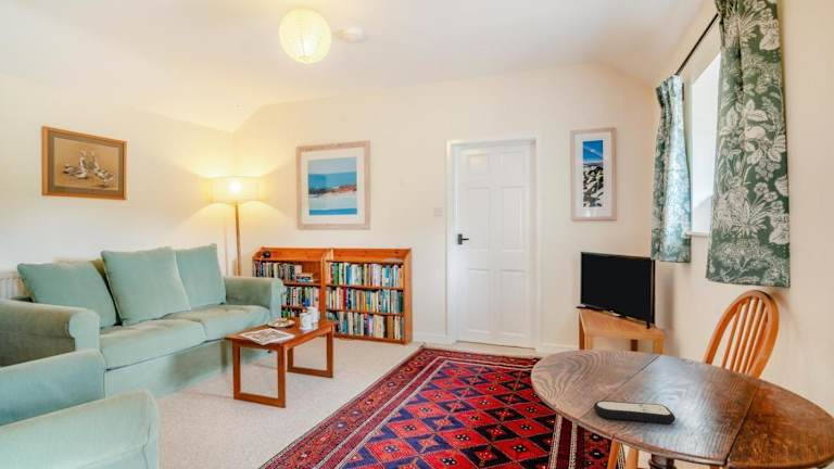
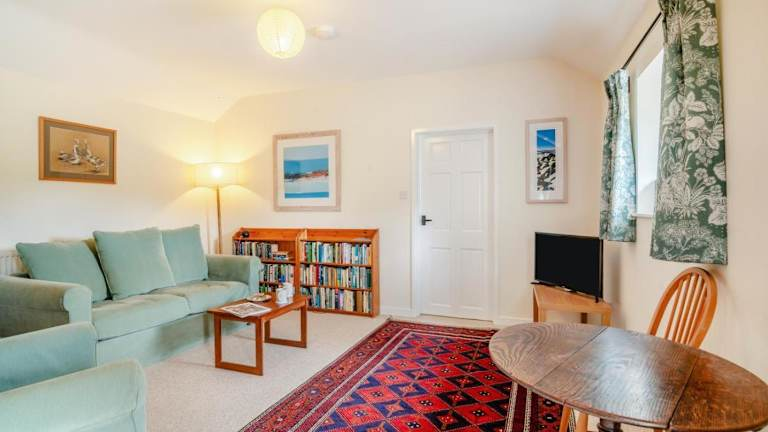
- remote control (632, 410)
